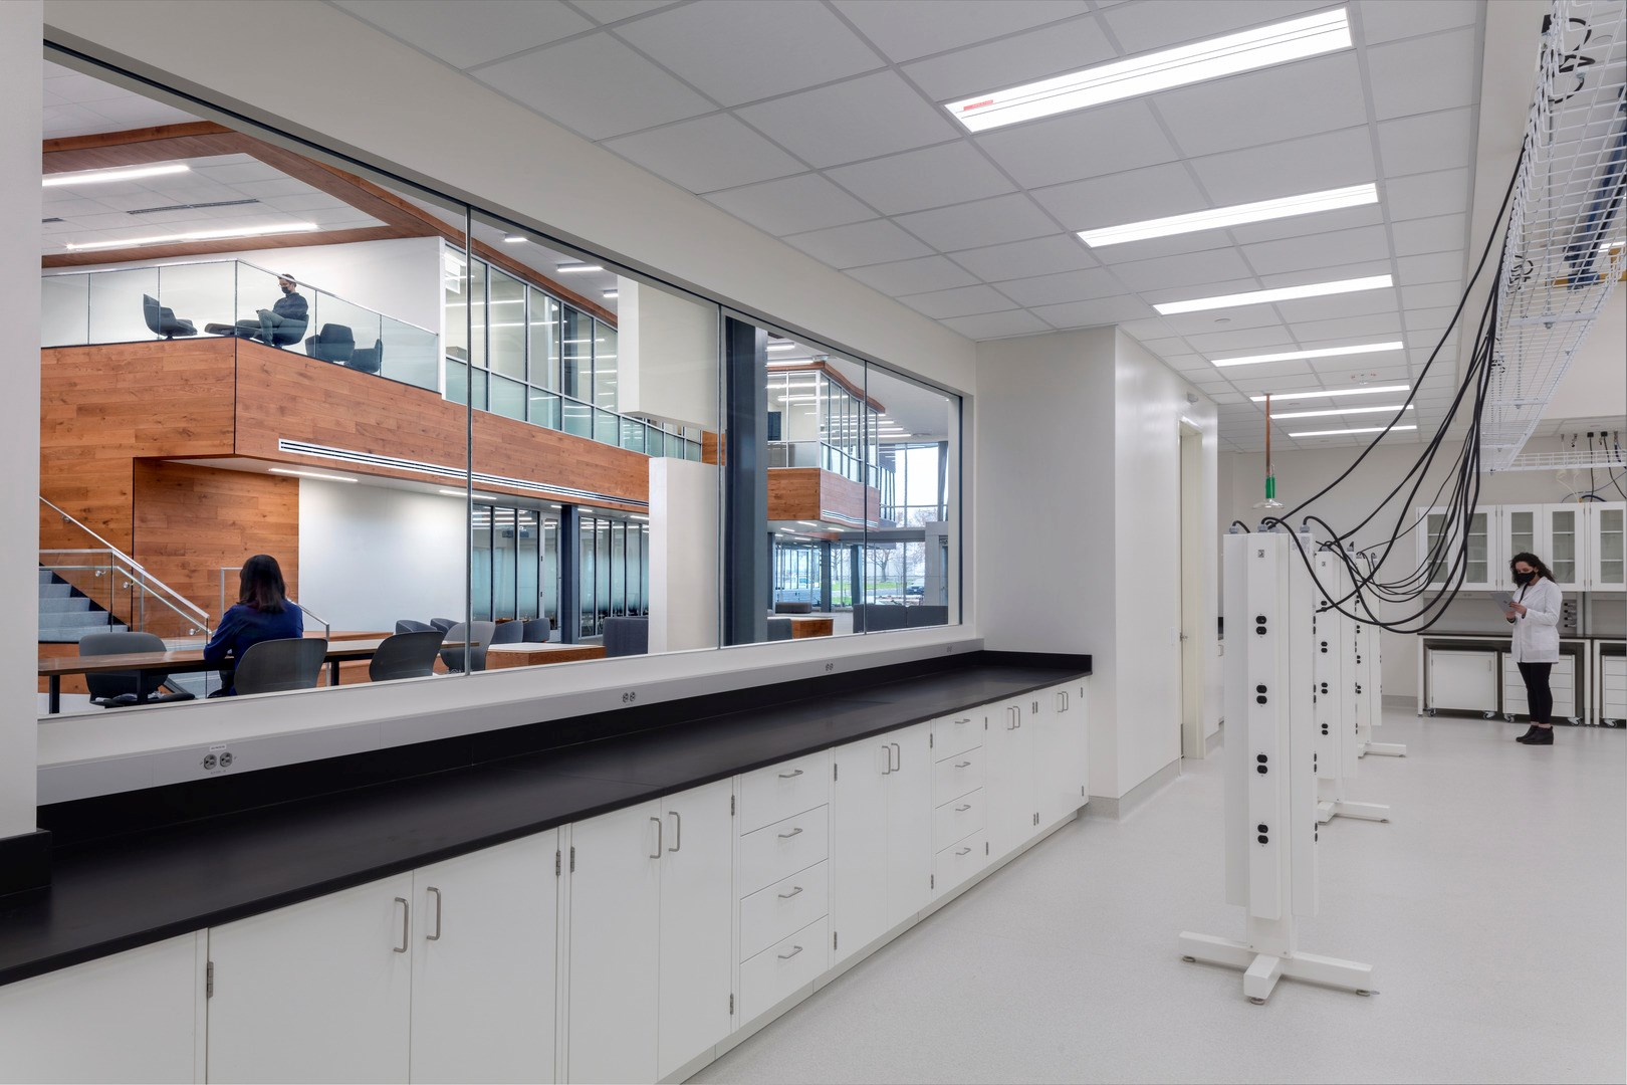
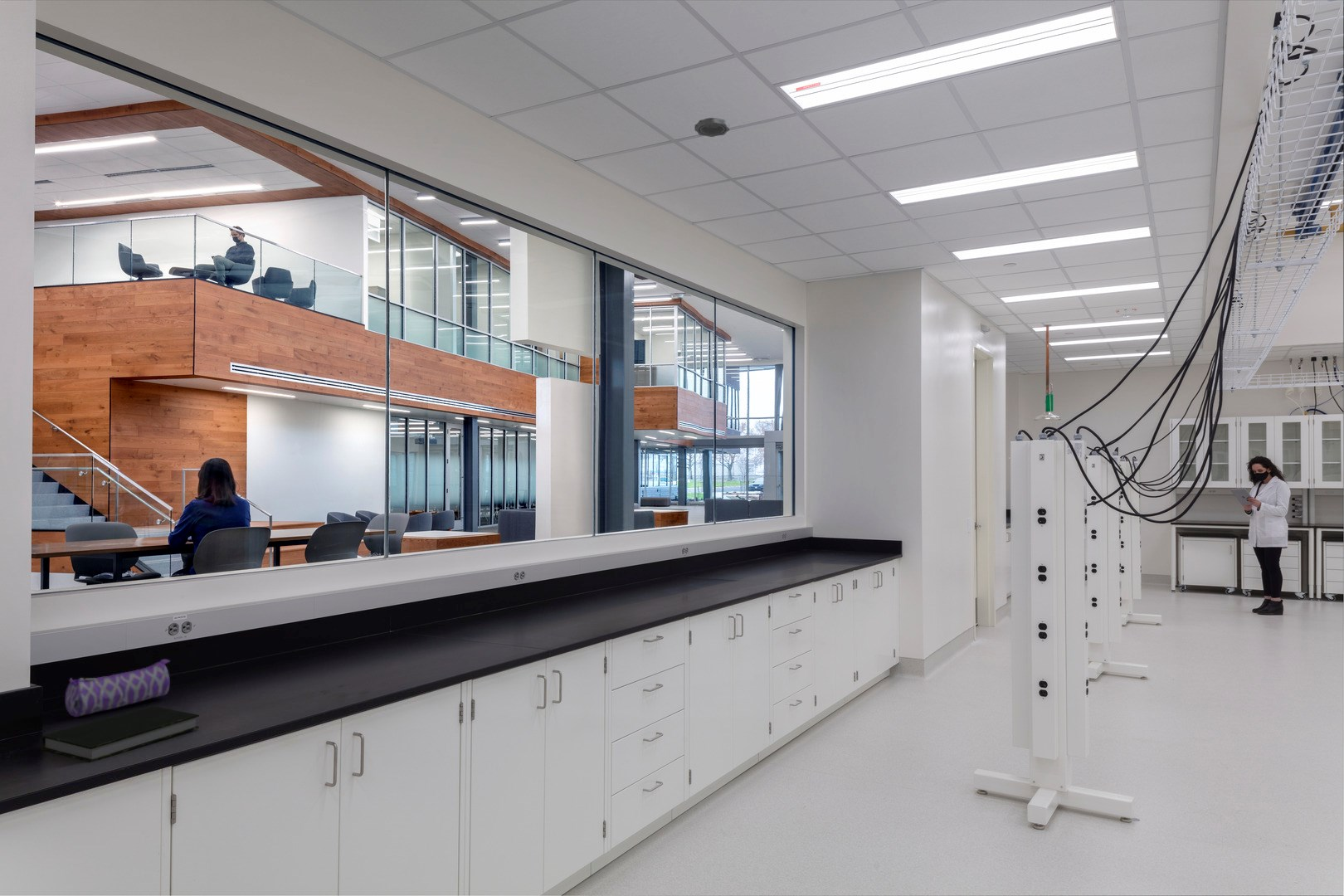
+ pencil case (118, 687)
+ book (123, 731)
+ smoke detector (712, 124)
